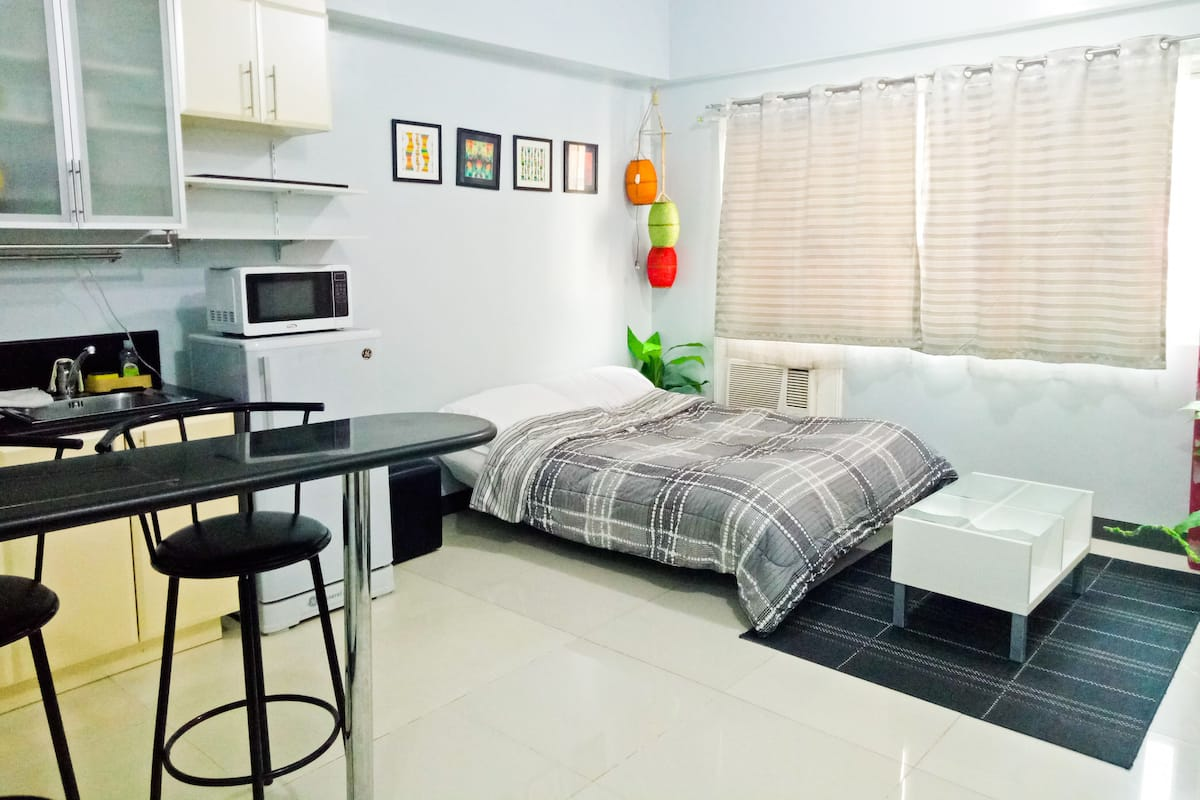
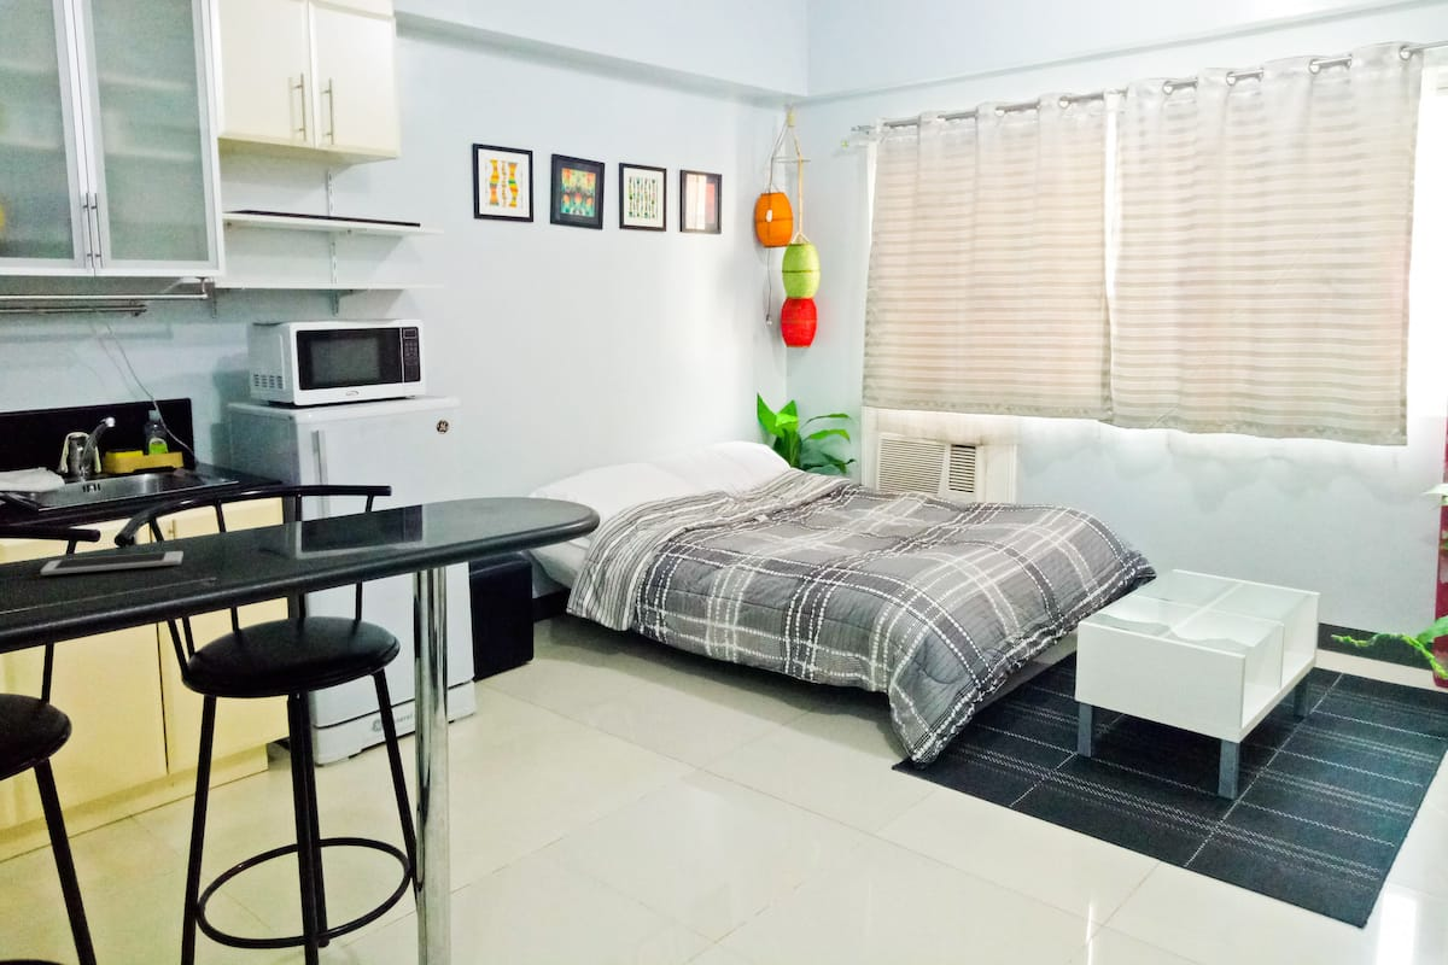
+ cell phone (115, 562)
